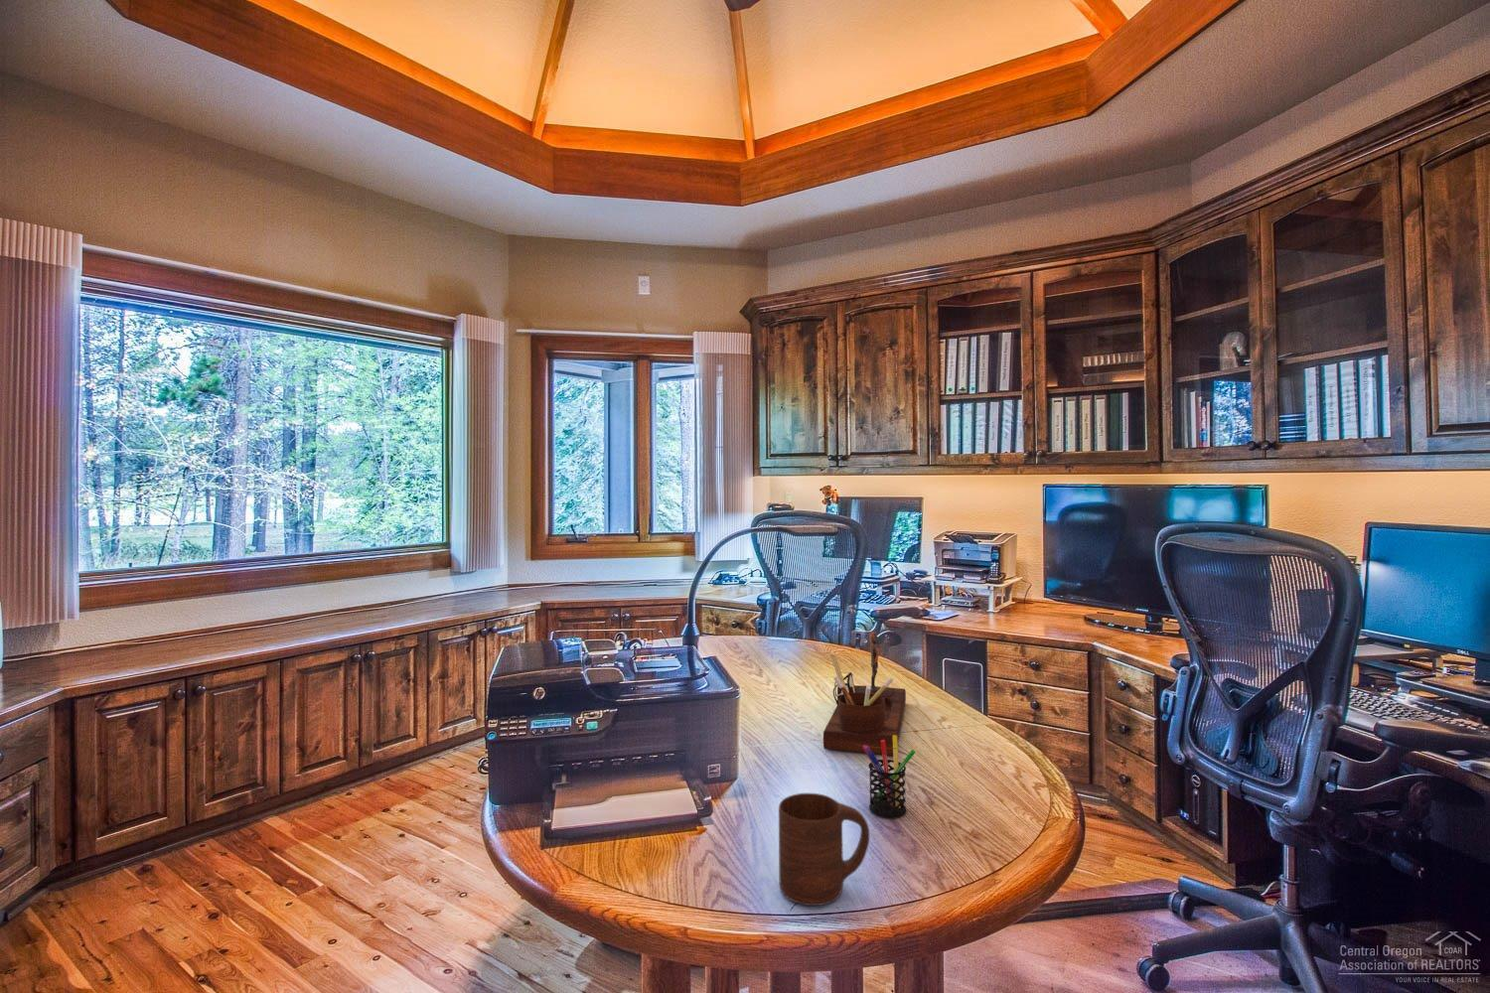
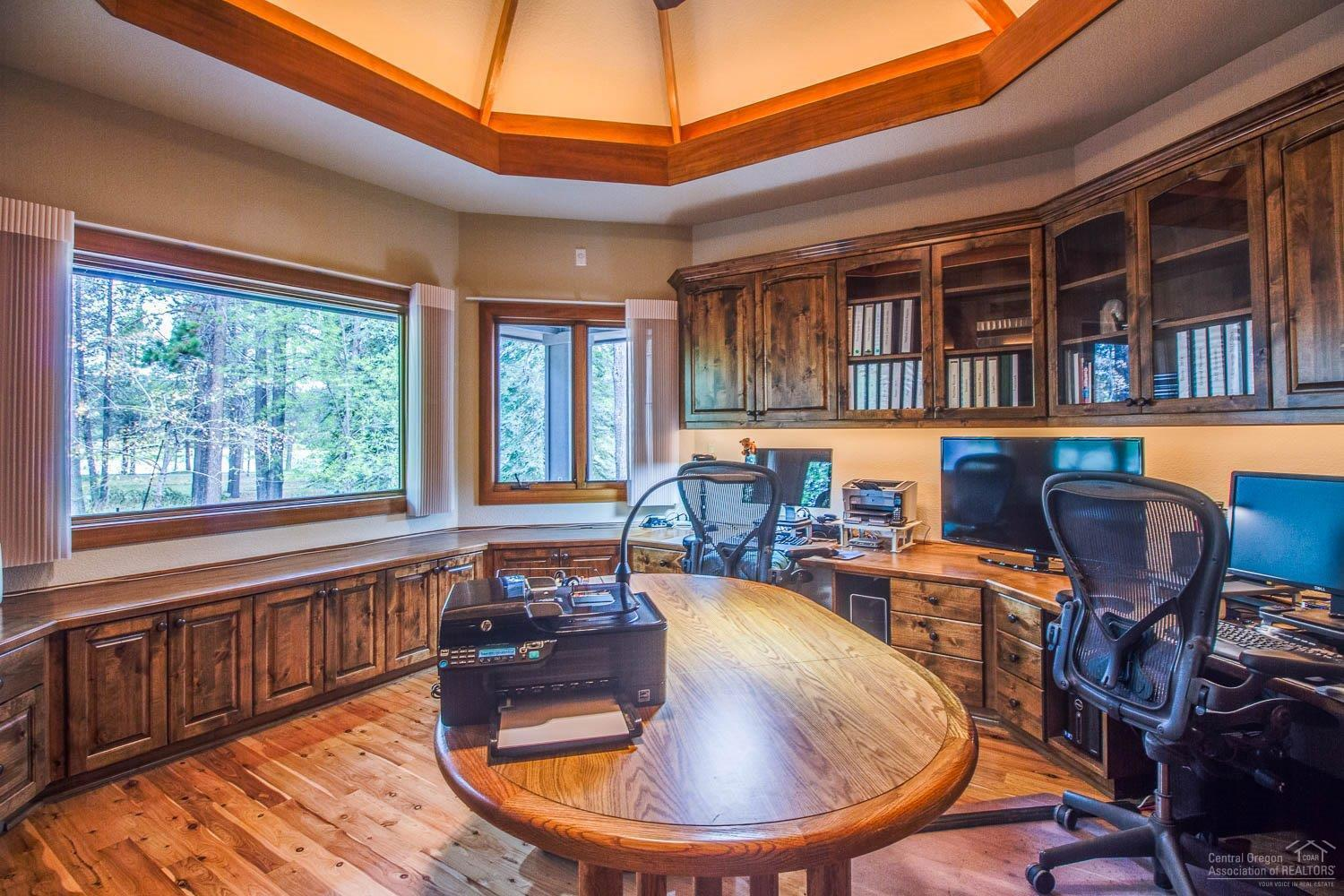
- cup (819, 844)
- pen holder (891, 772)
- desk organizer (866, 686)
